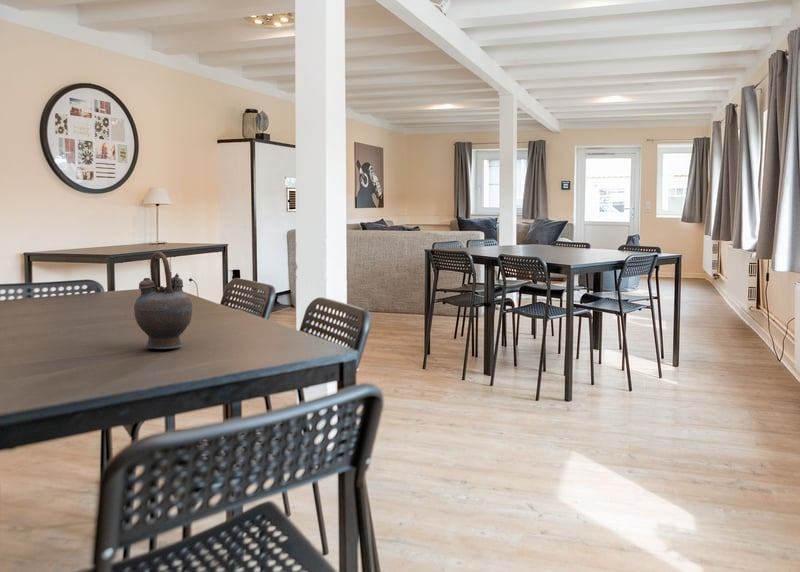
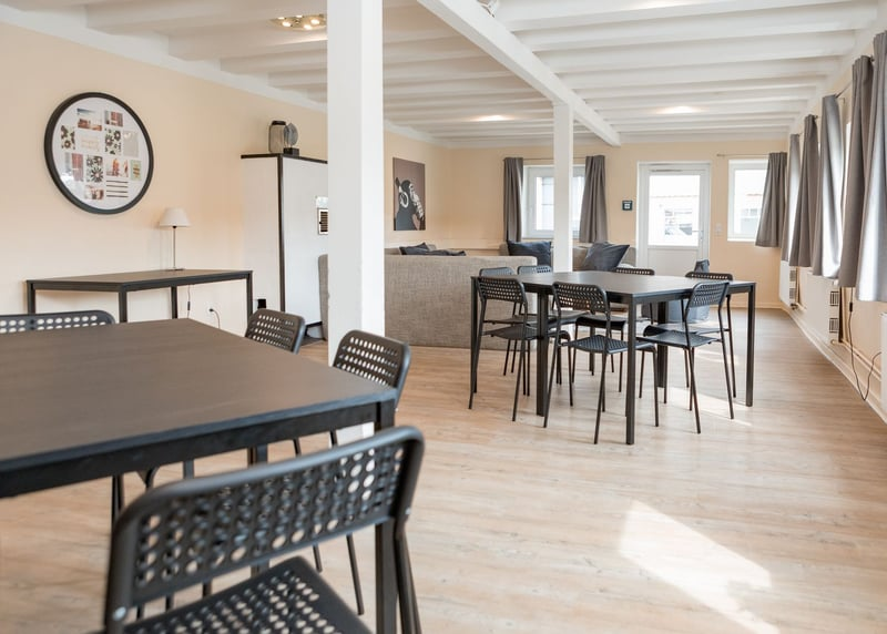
- teapot (161, 299)
